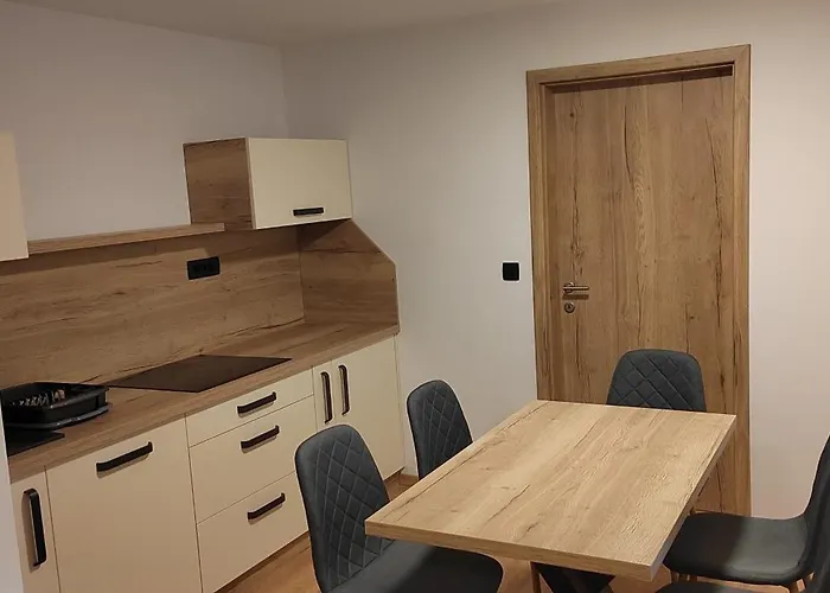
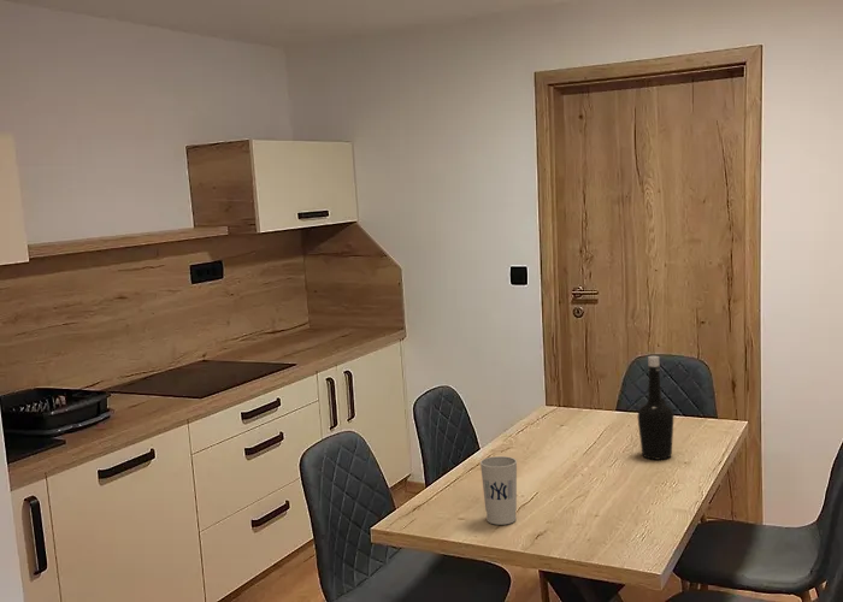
+ bottle (655, 406)
+ cup (500, 490)
